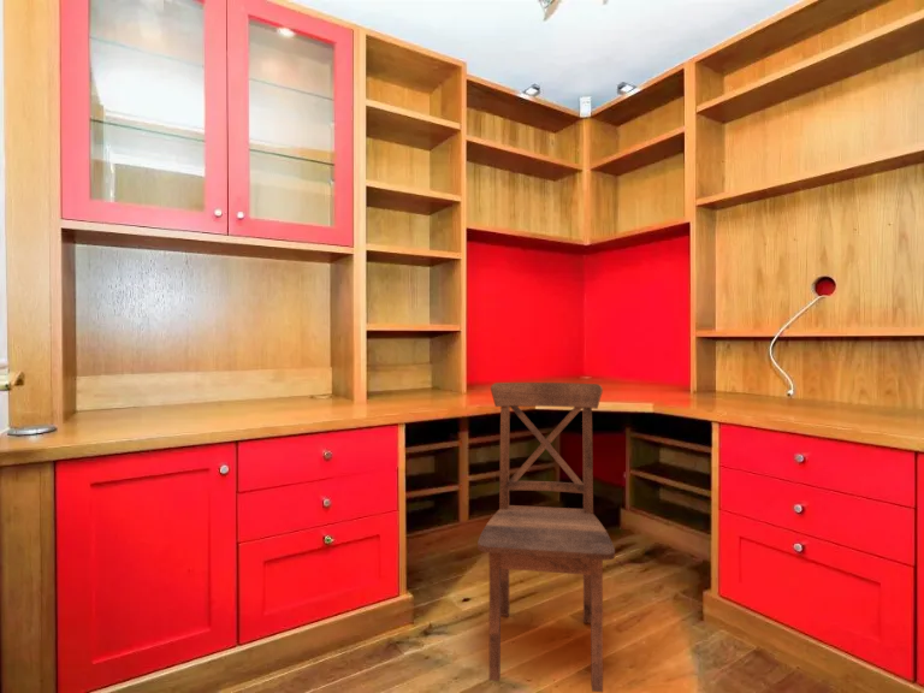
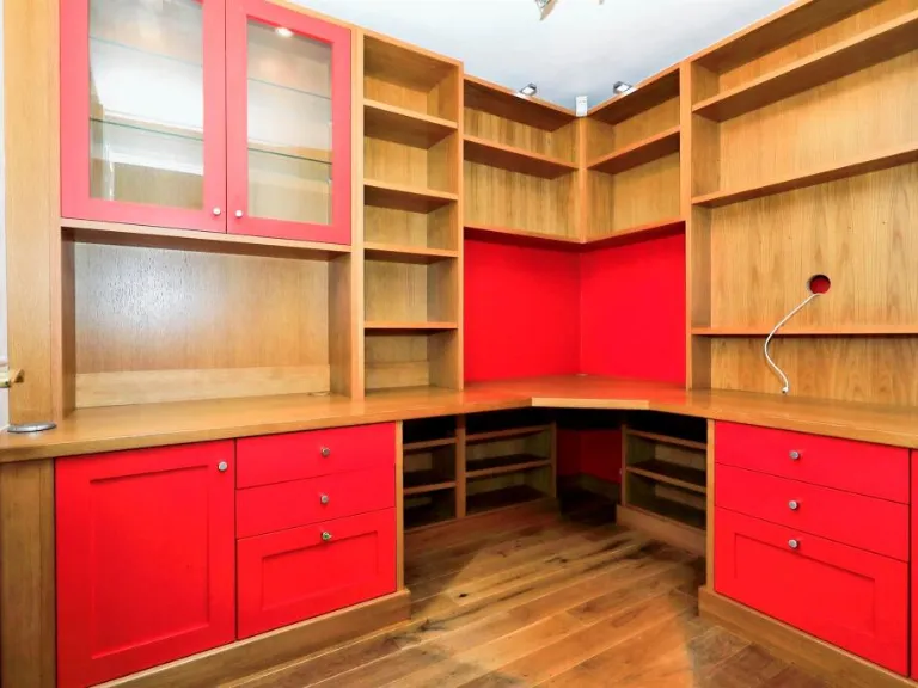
- dining chair (545, 515)
